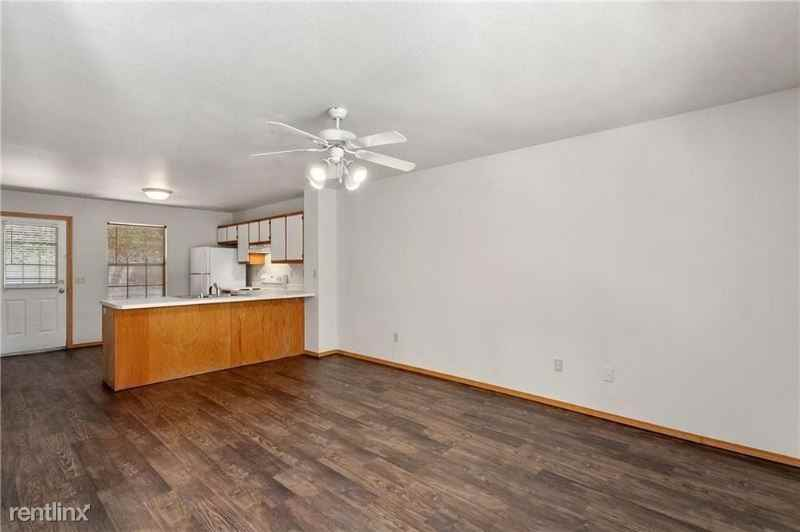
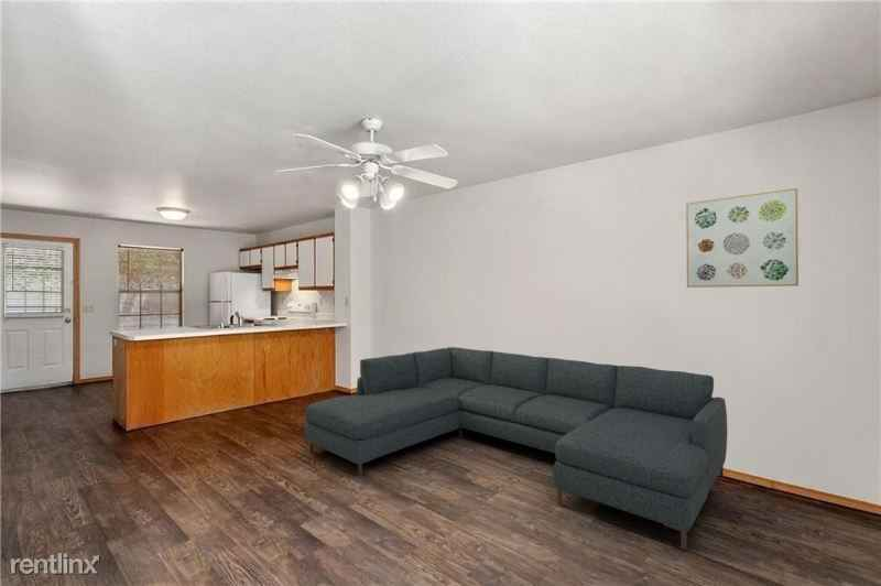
+ sofa (501, 415)
+ wall art (738, 241)
